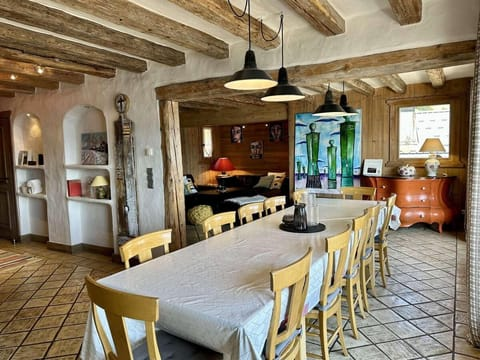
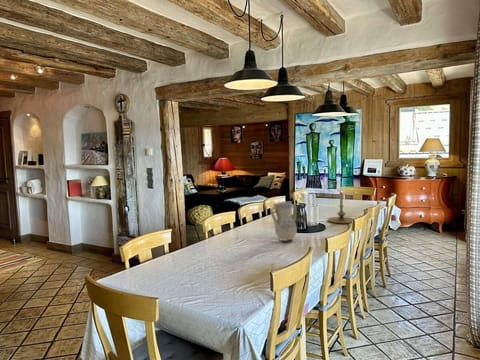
+ candle holder (341, 206)
+ vase (285, 220)
